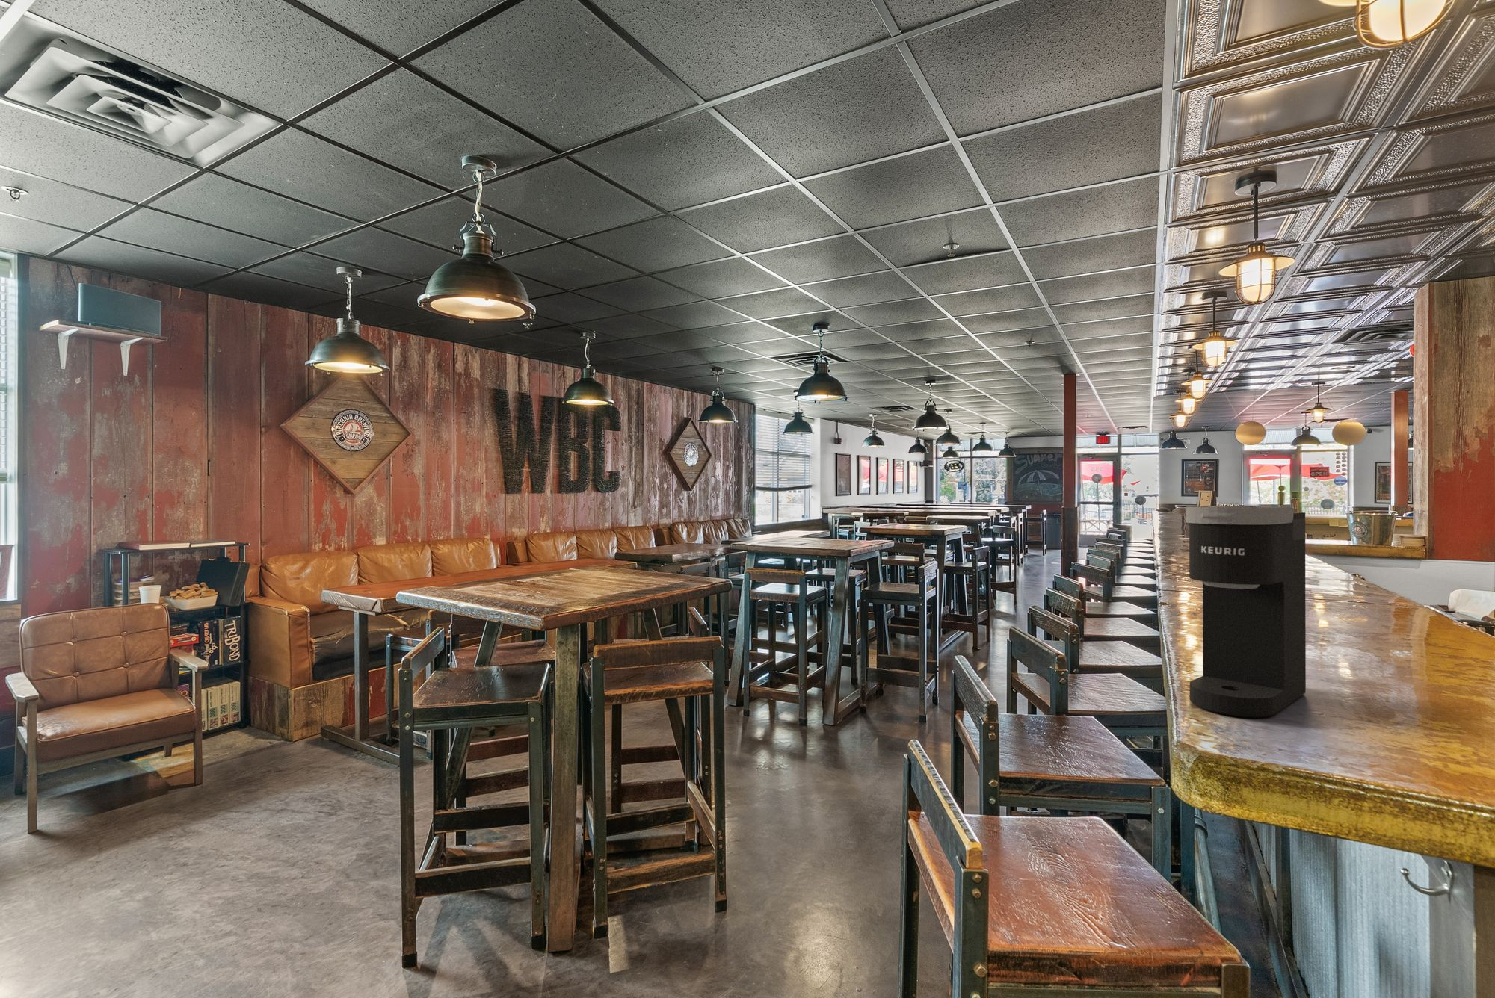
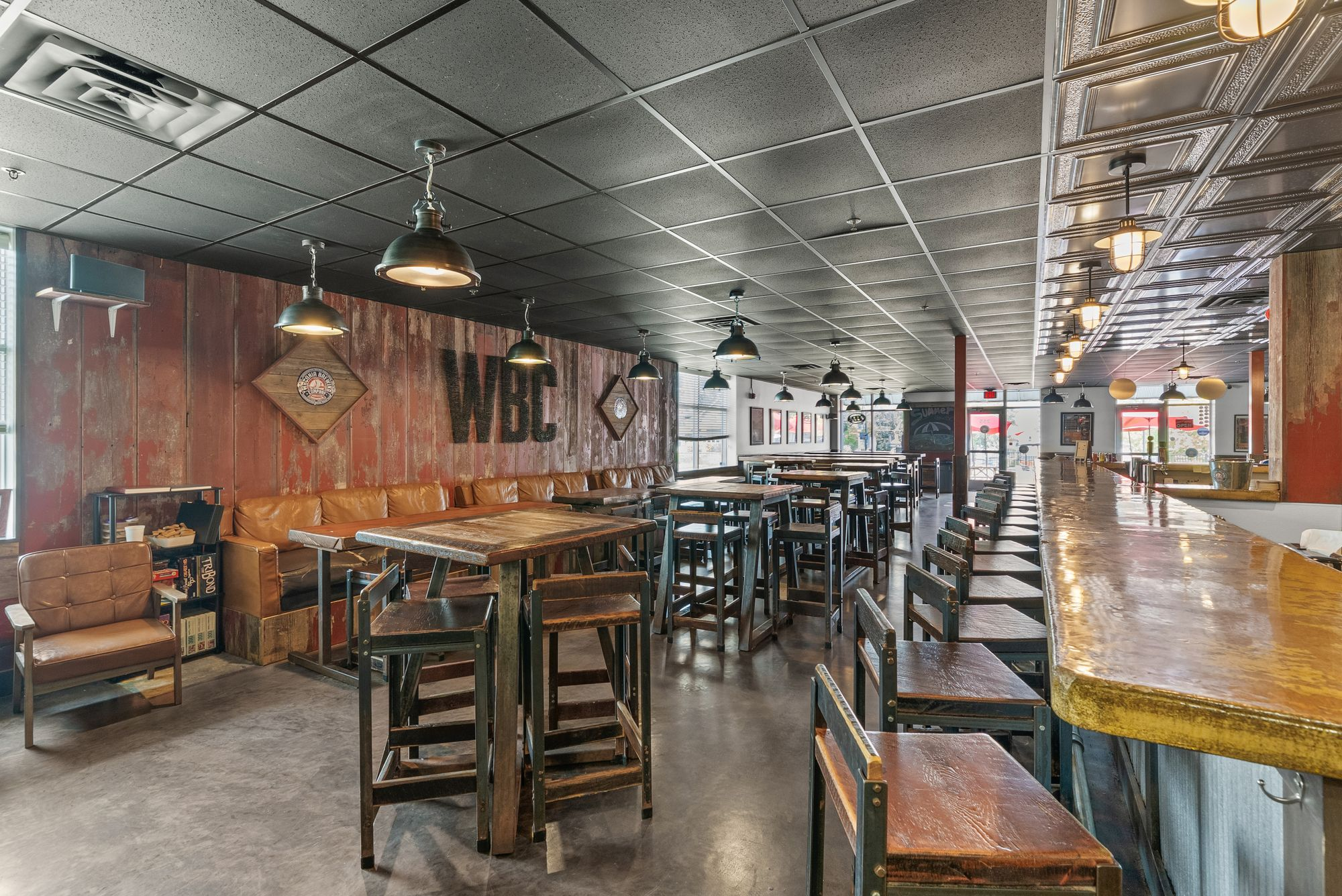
- coffee maker (1248, 601)
